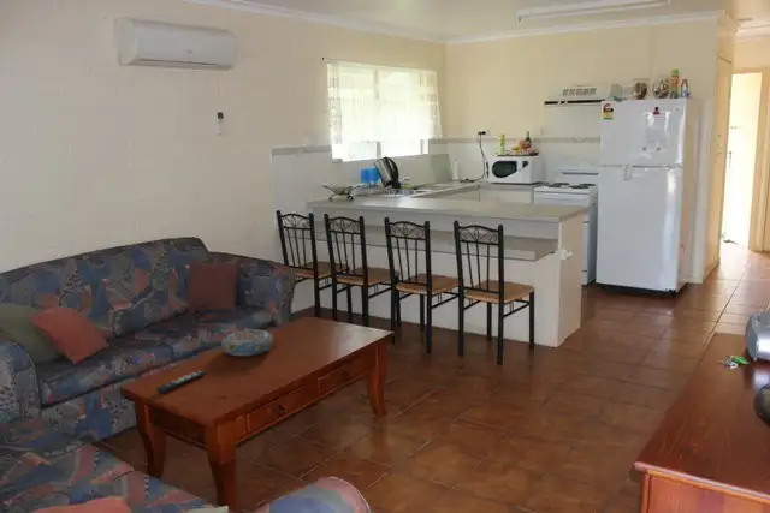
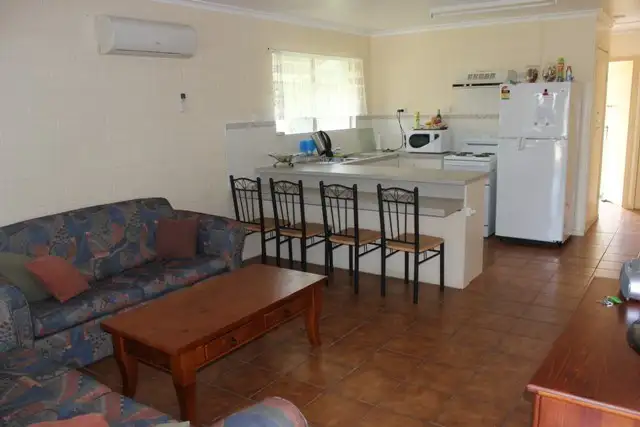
- decorative bowl (247, 342)
- remote control (182, 381)
